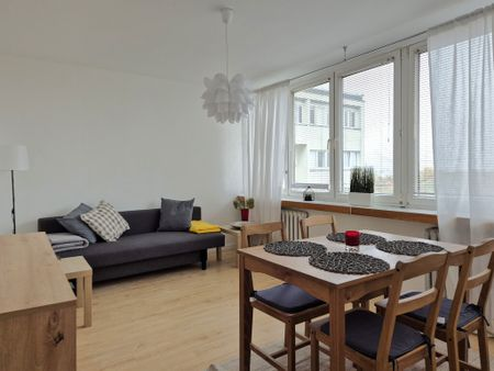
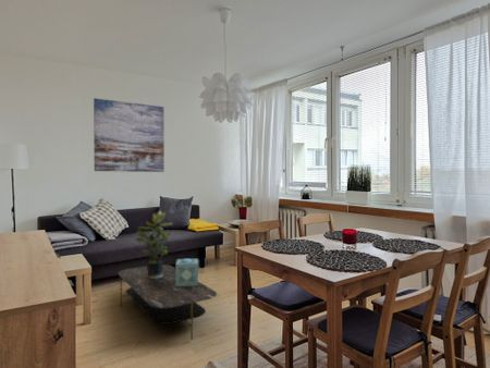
+ wall art (131, 137)
+ decorative box (186, 270)
+ coffee table (162, 296)
+ potted plant (154, 243)
